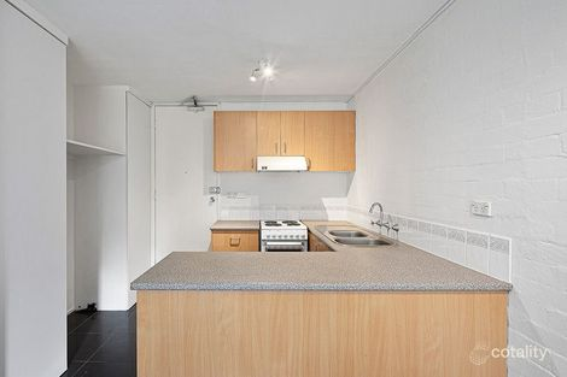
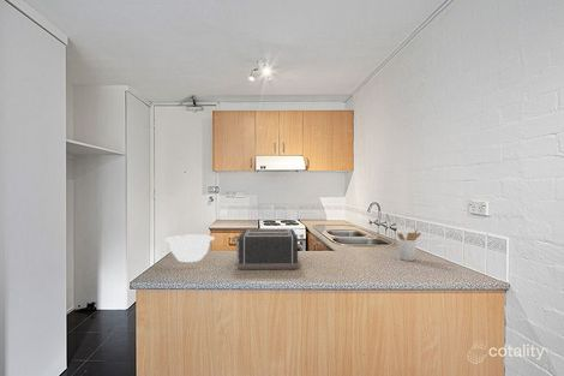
+ mixing bowl (190, 247)
+ toaster (264, 246)
+ utensil holder (409, 244)
